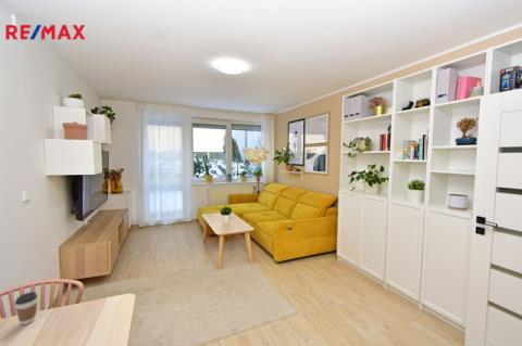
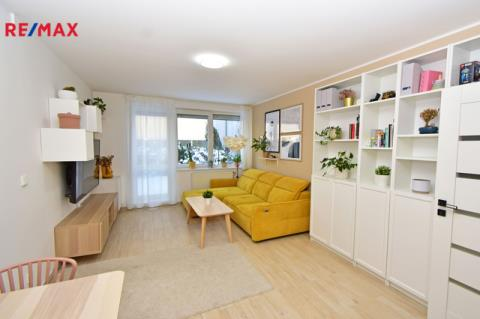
- coffee cup (26, 308)
